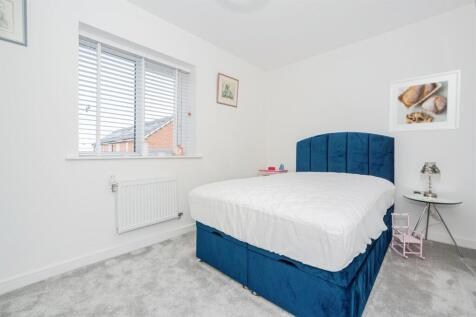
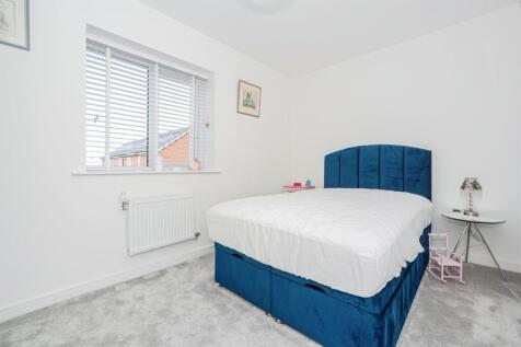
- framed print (421, 103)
